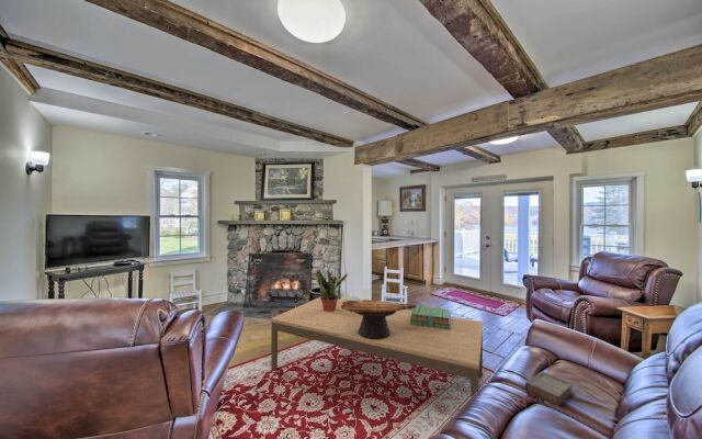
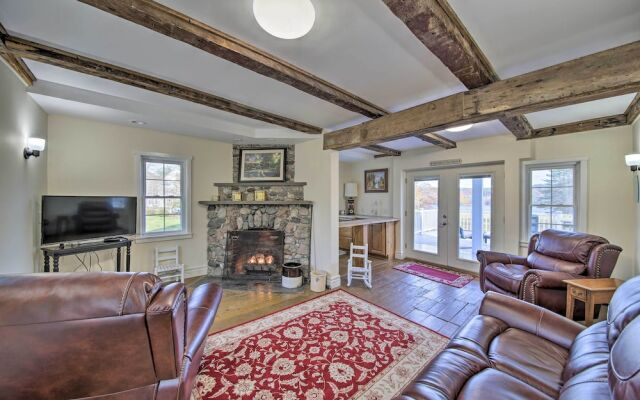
- book (546, 387)
- potted plant (331, 285)
- stack of books (430, 316)
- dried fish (377, 318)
- coffee table (375, 345)
